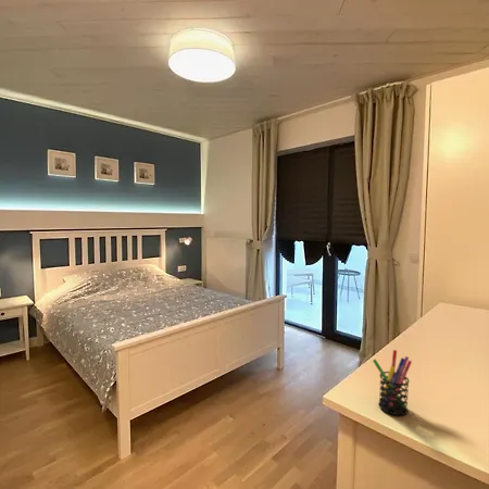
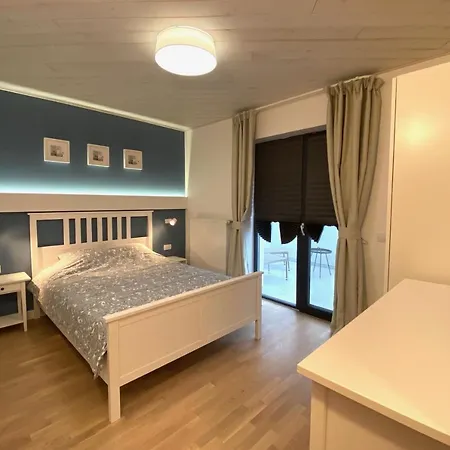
- pen holder (390, 379)
